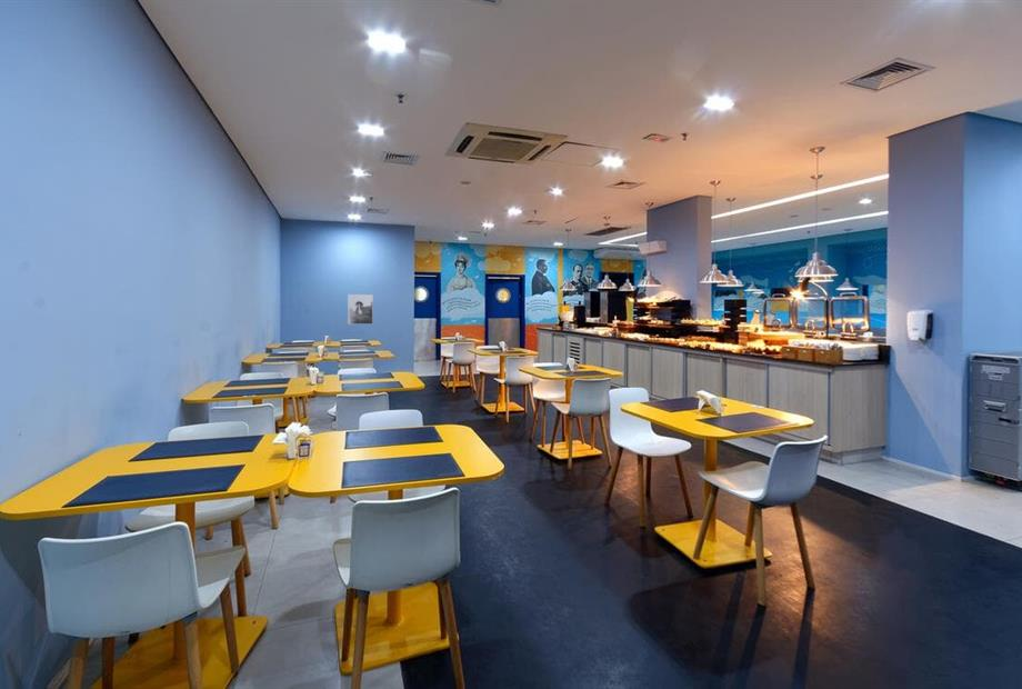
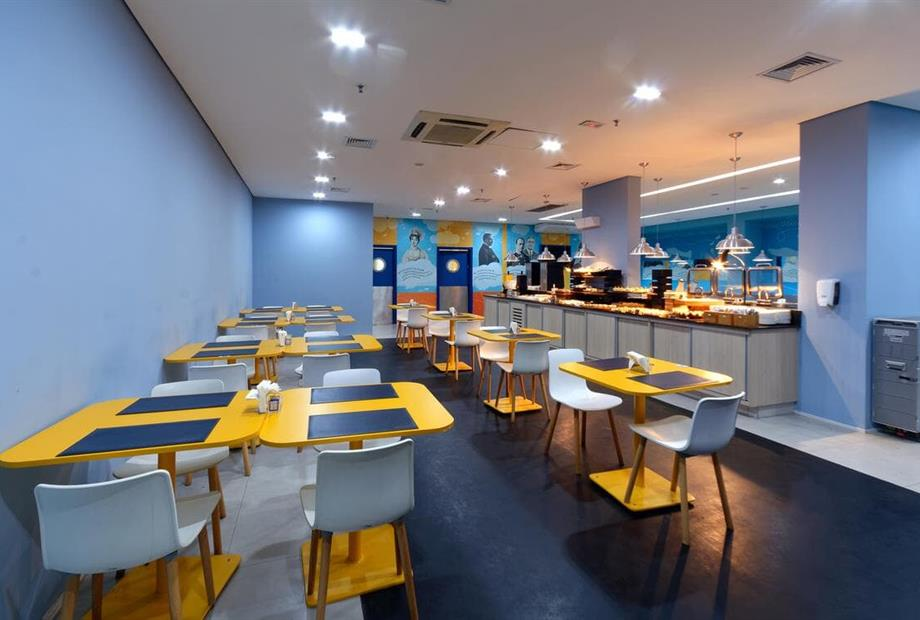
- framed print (360, 309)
